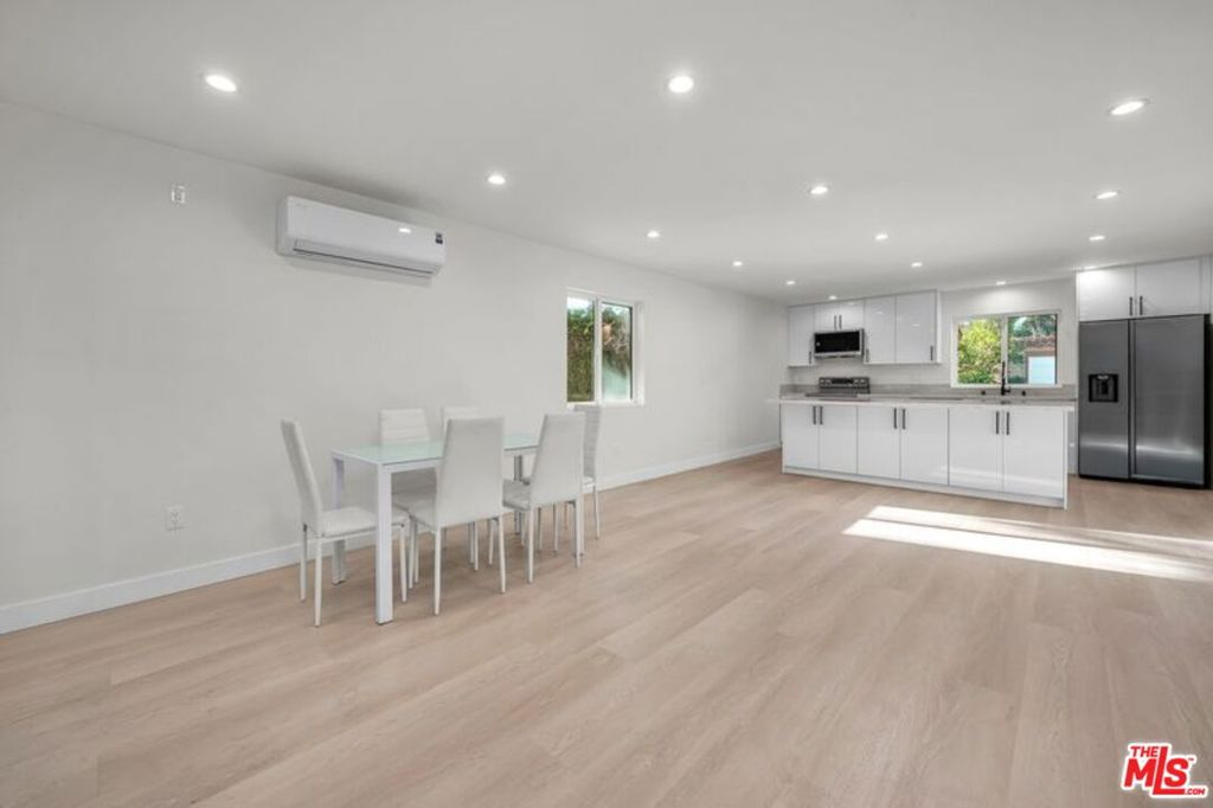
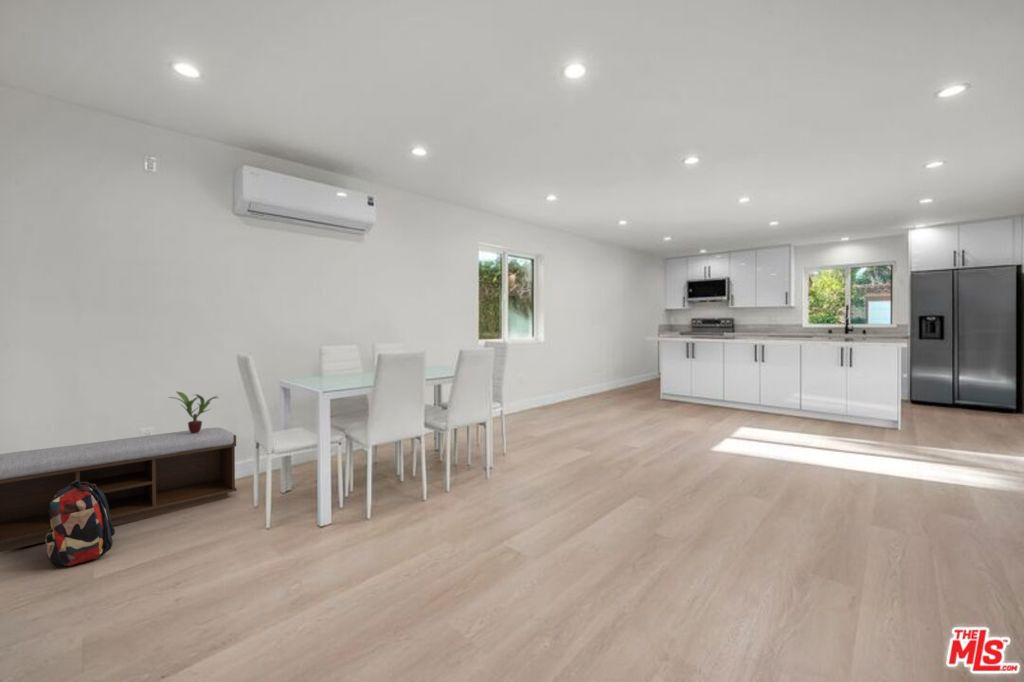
+ bench (115, 479)
+ potted plant (192, 412)
+ backpack (82, 517)
